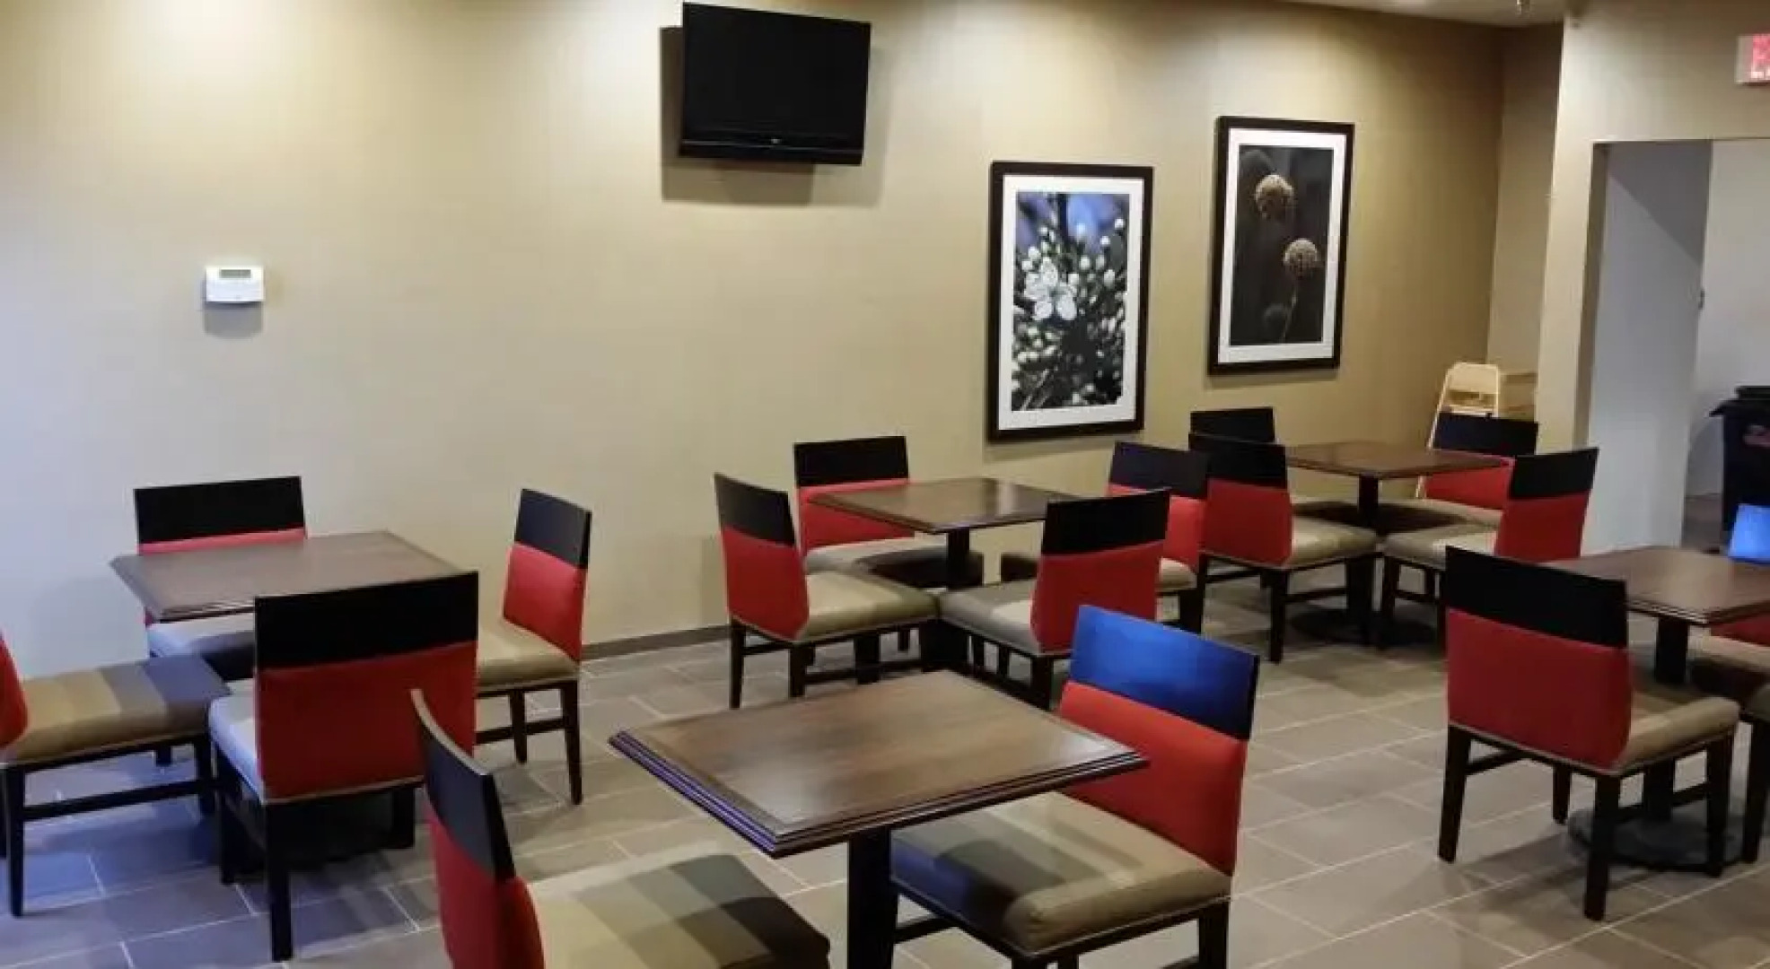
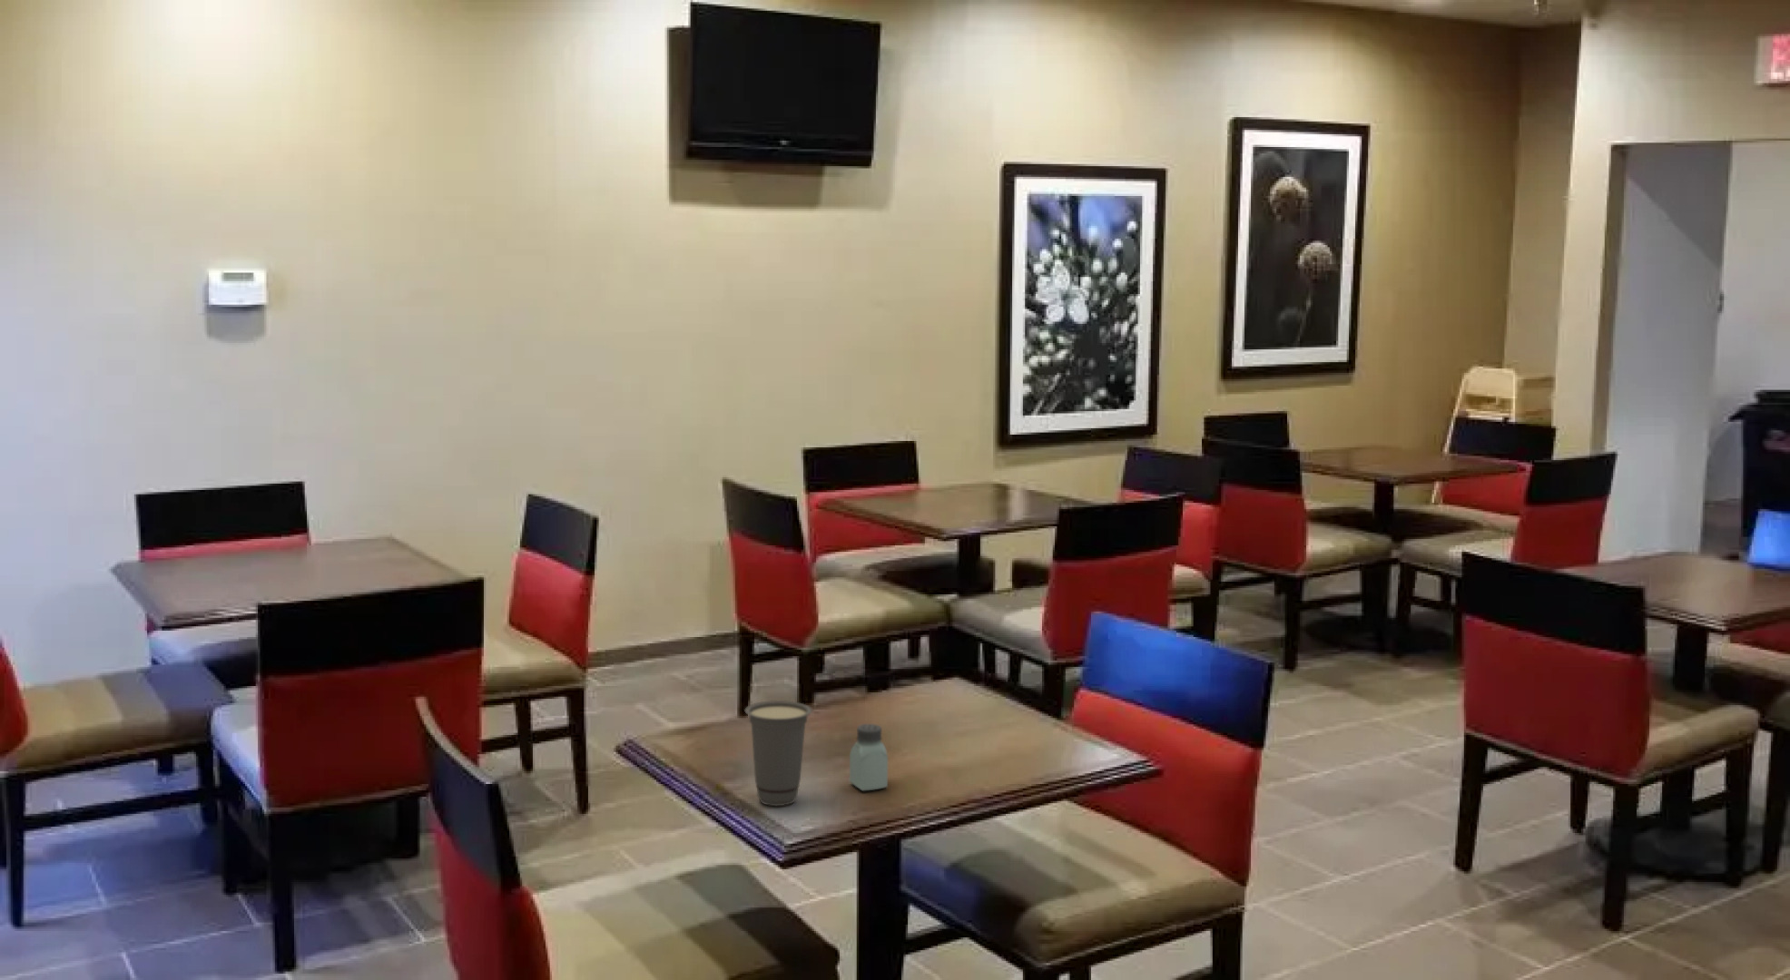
+ cup (777, 756)
+ saltshaker (869, 756)
